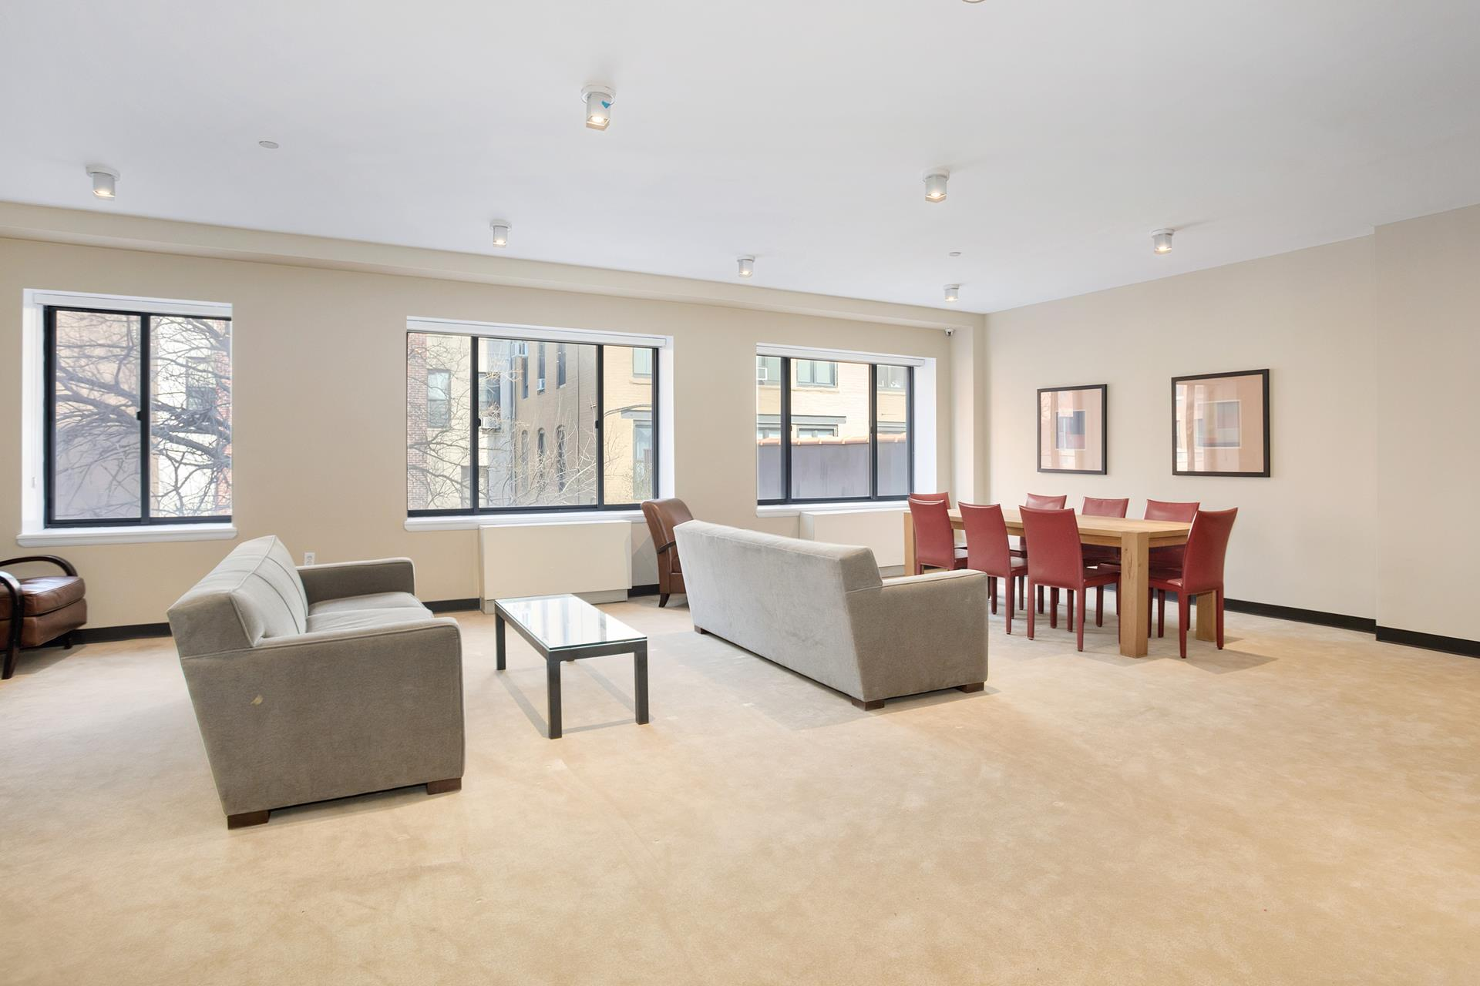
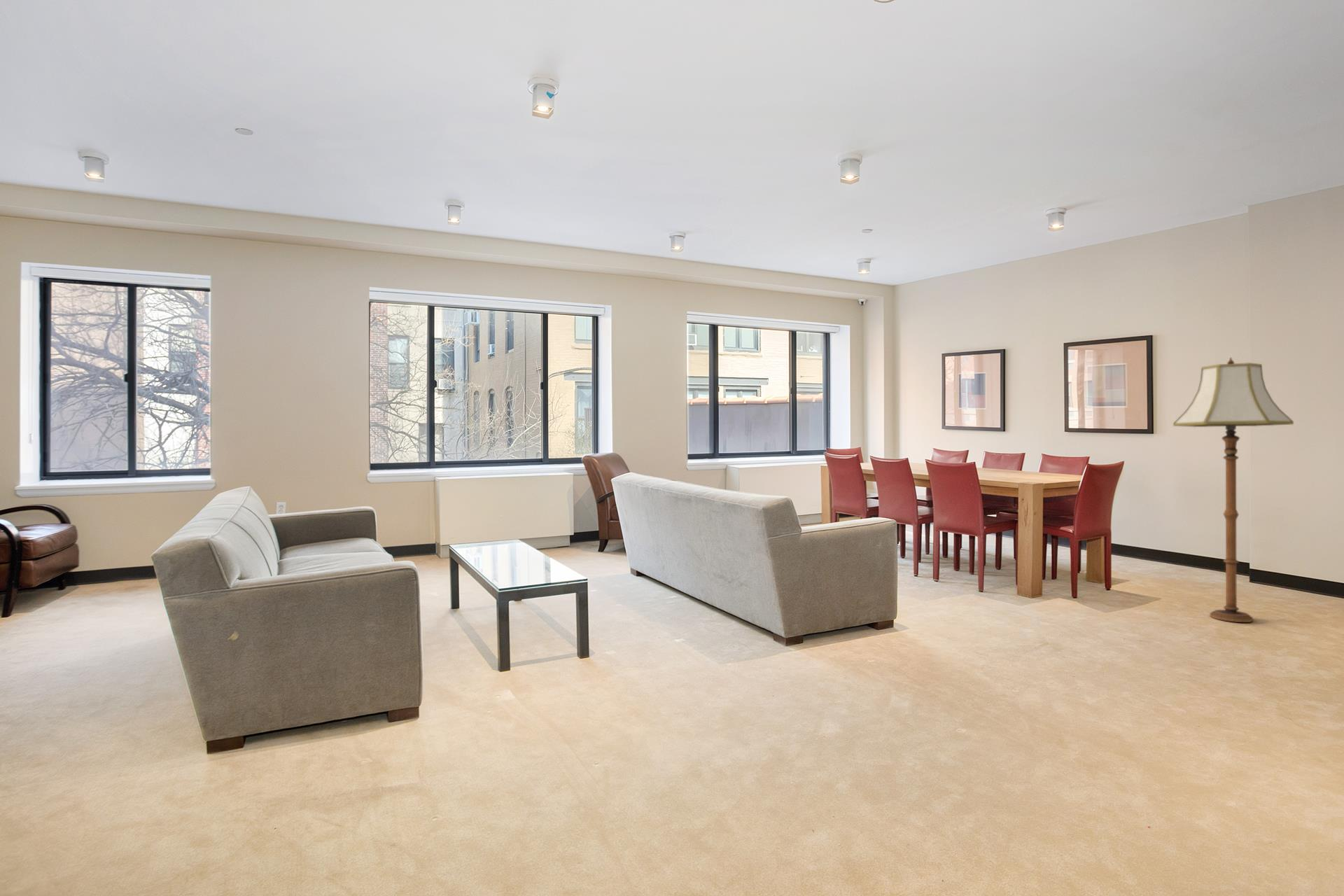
+ floor lamp (1231, 487)
